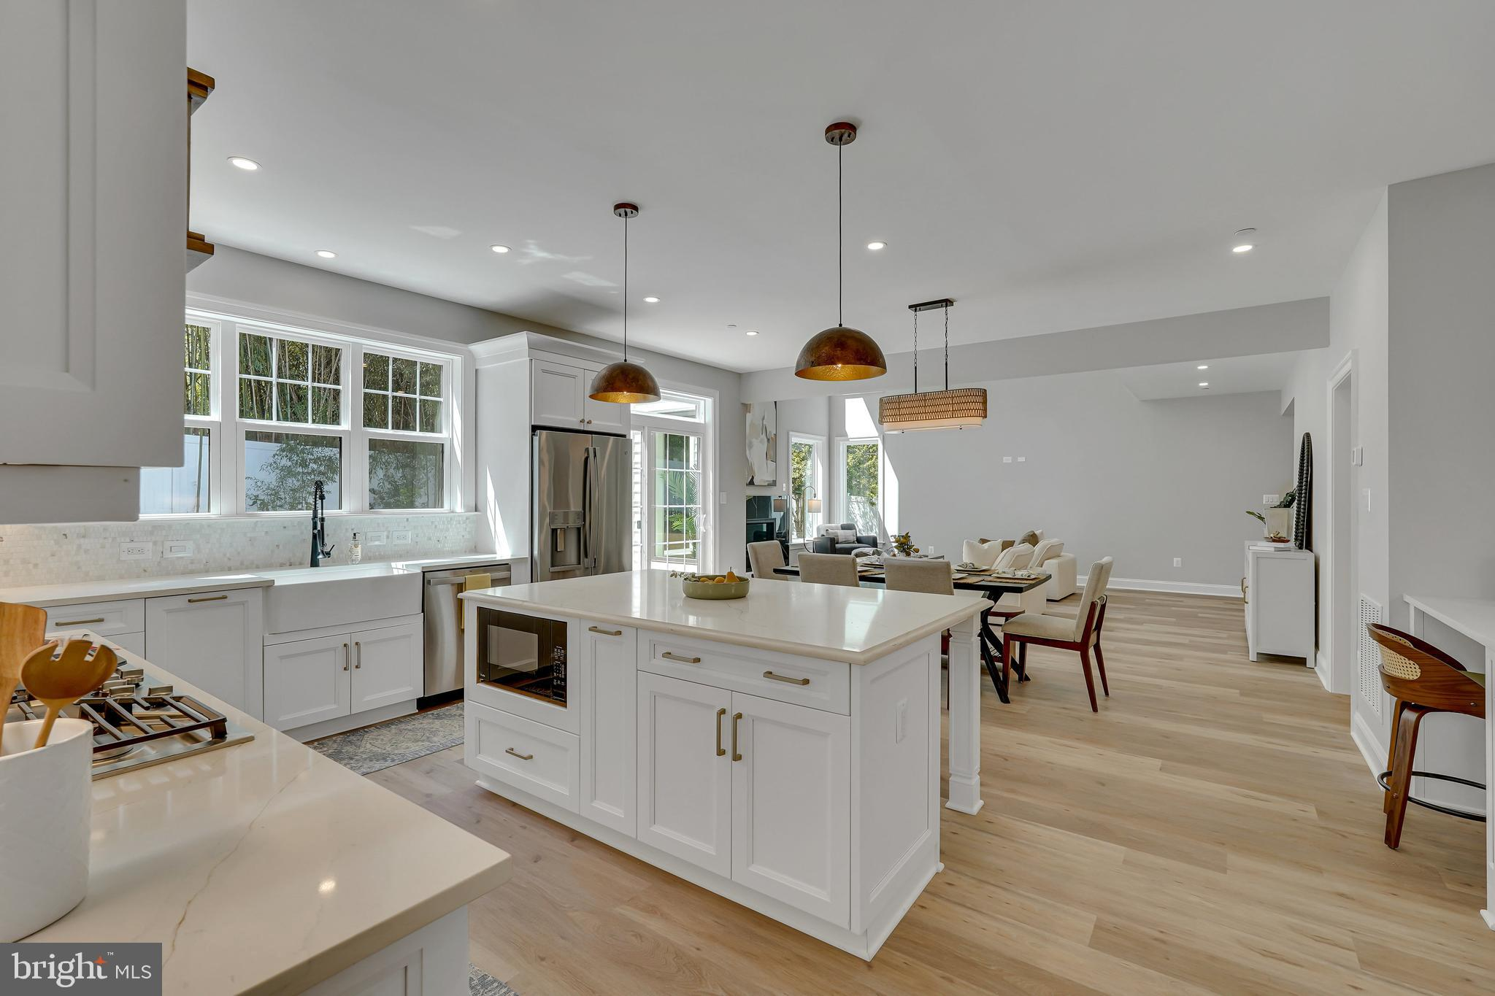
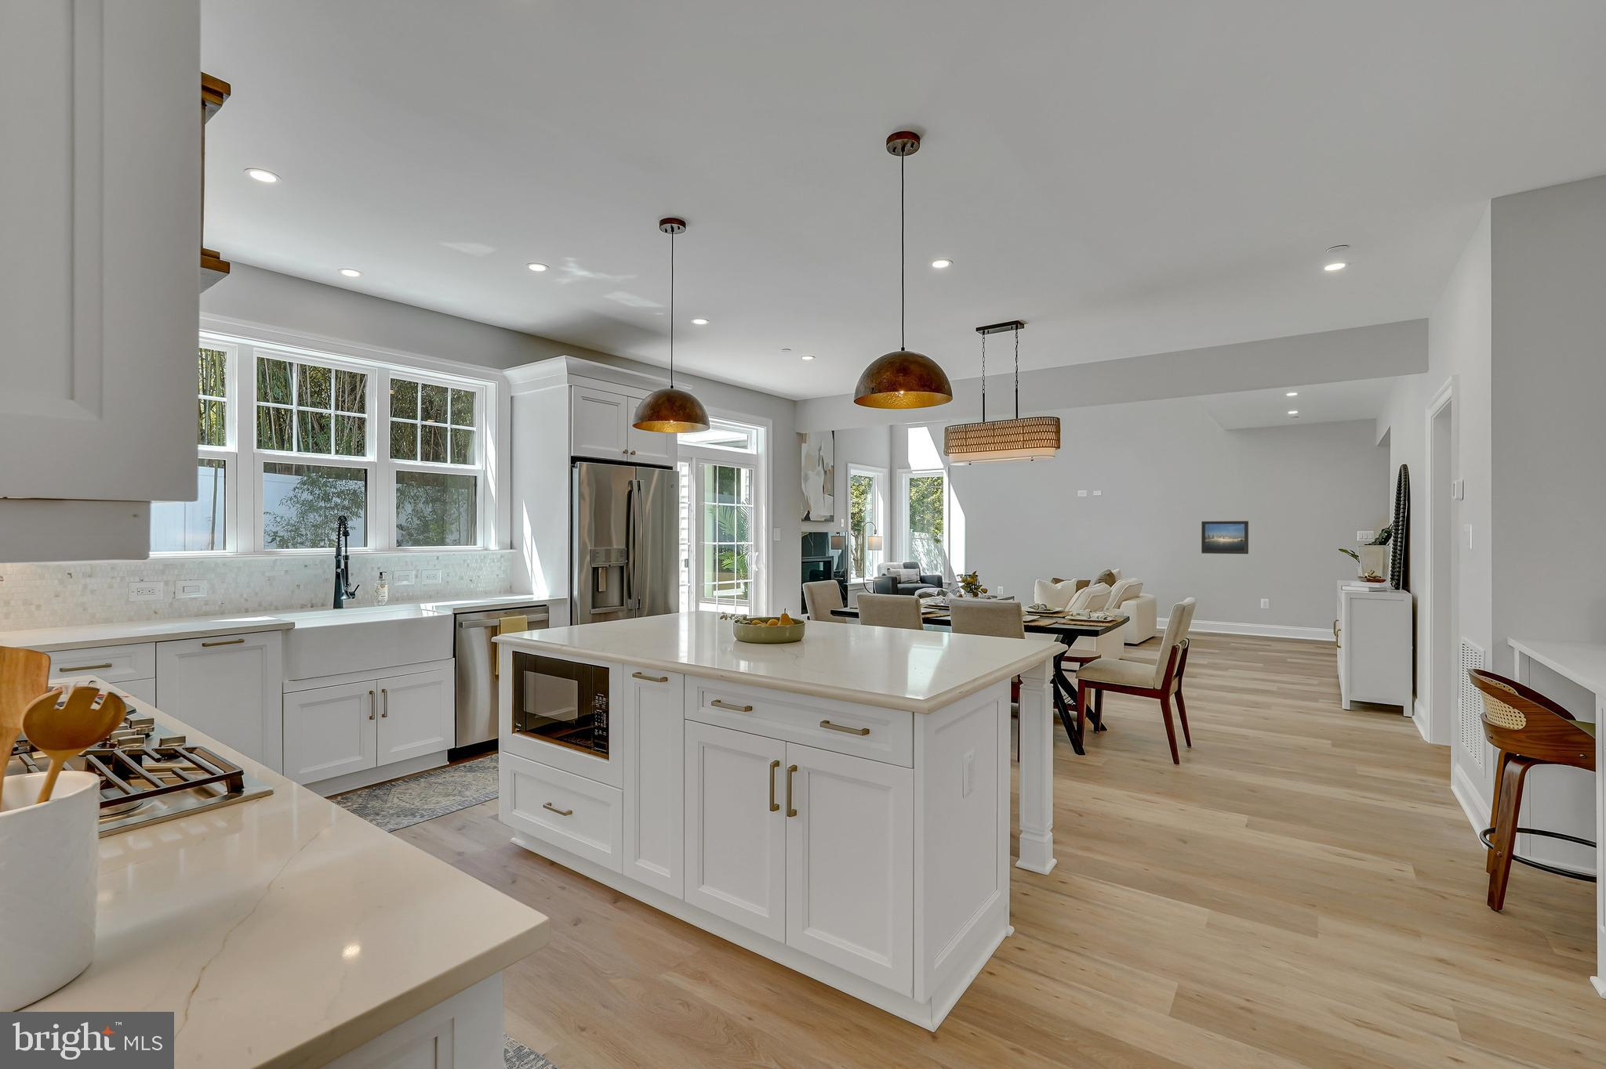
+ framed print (1224, 537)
